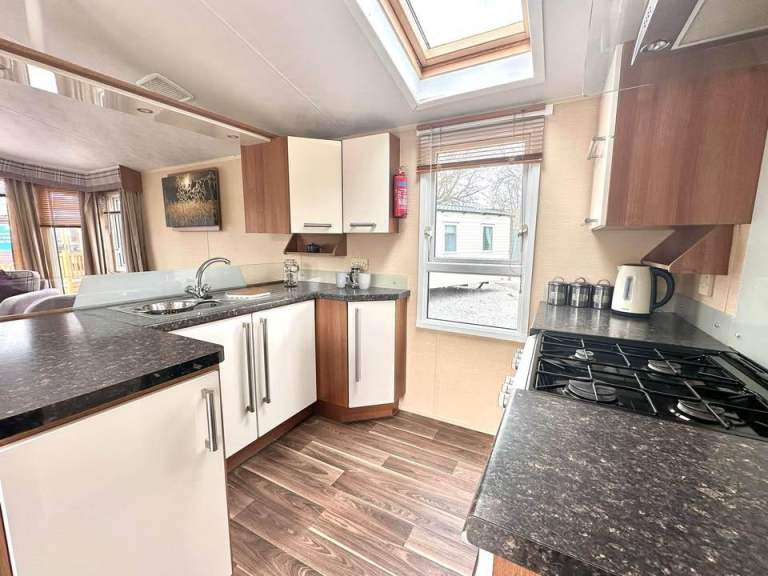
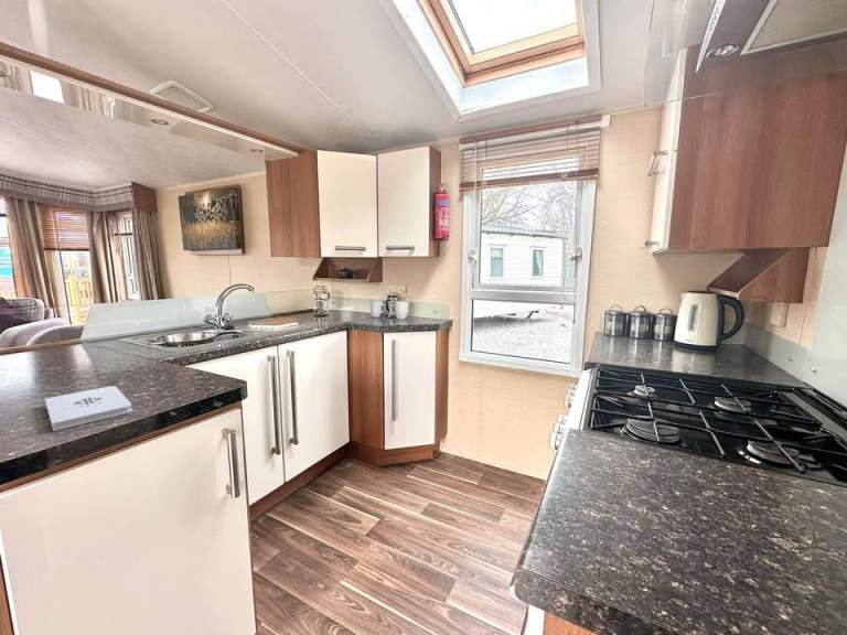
+ notepad (87, 405)
